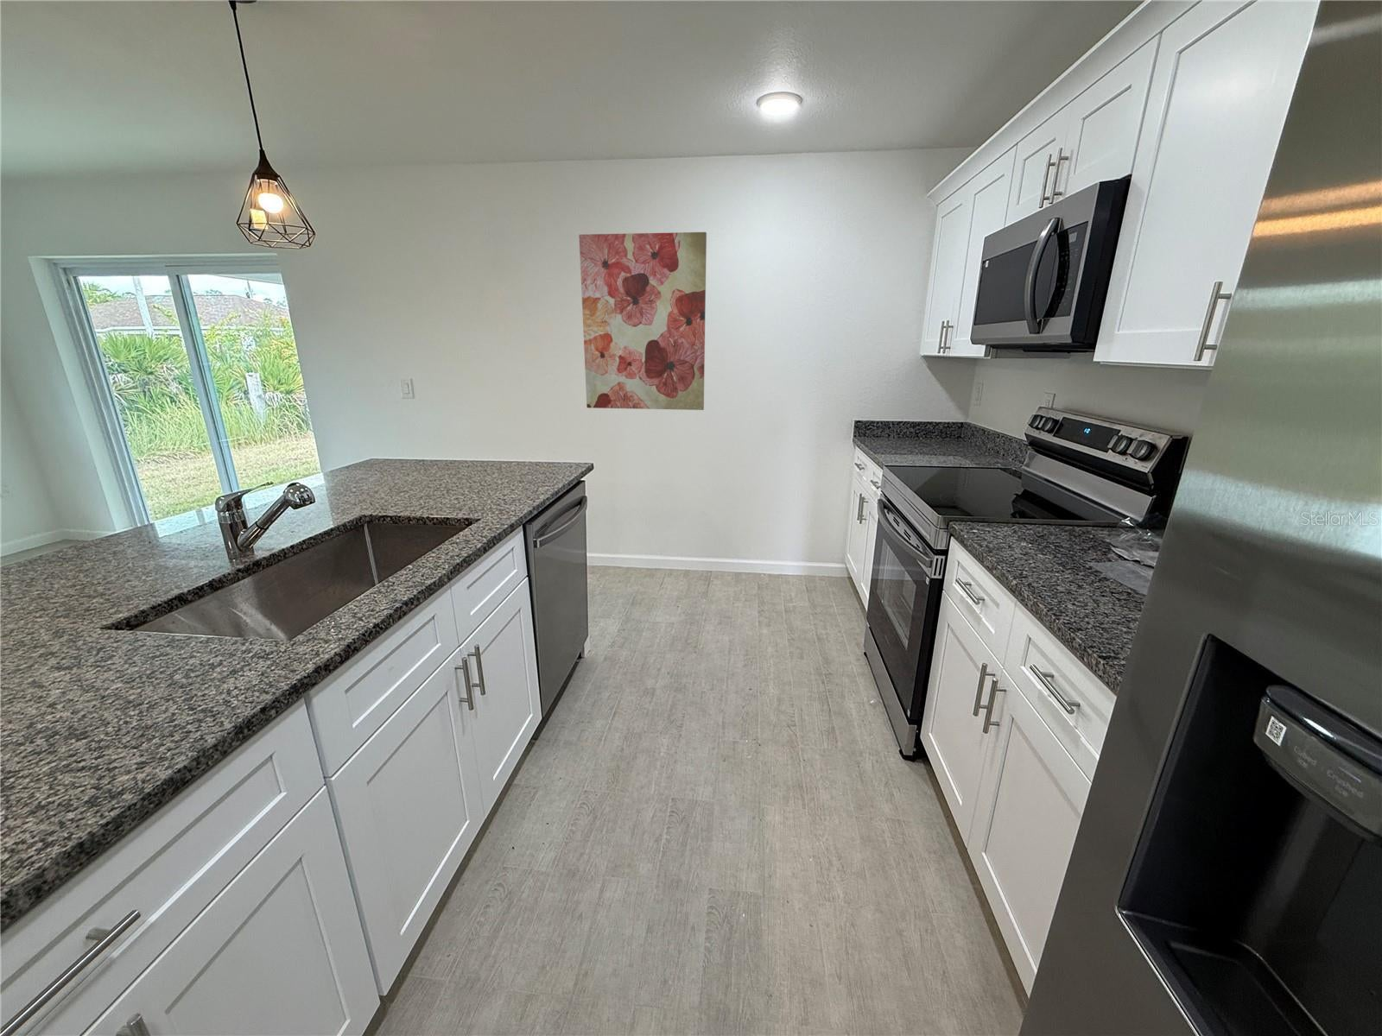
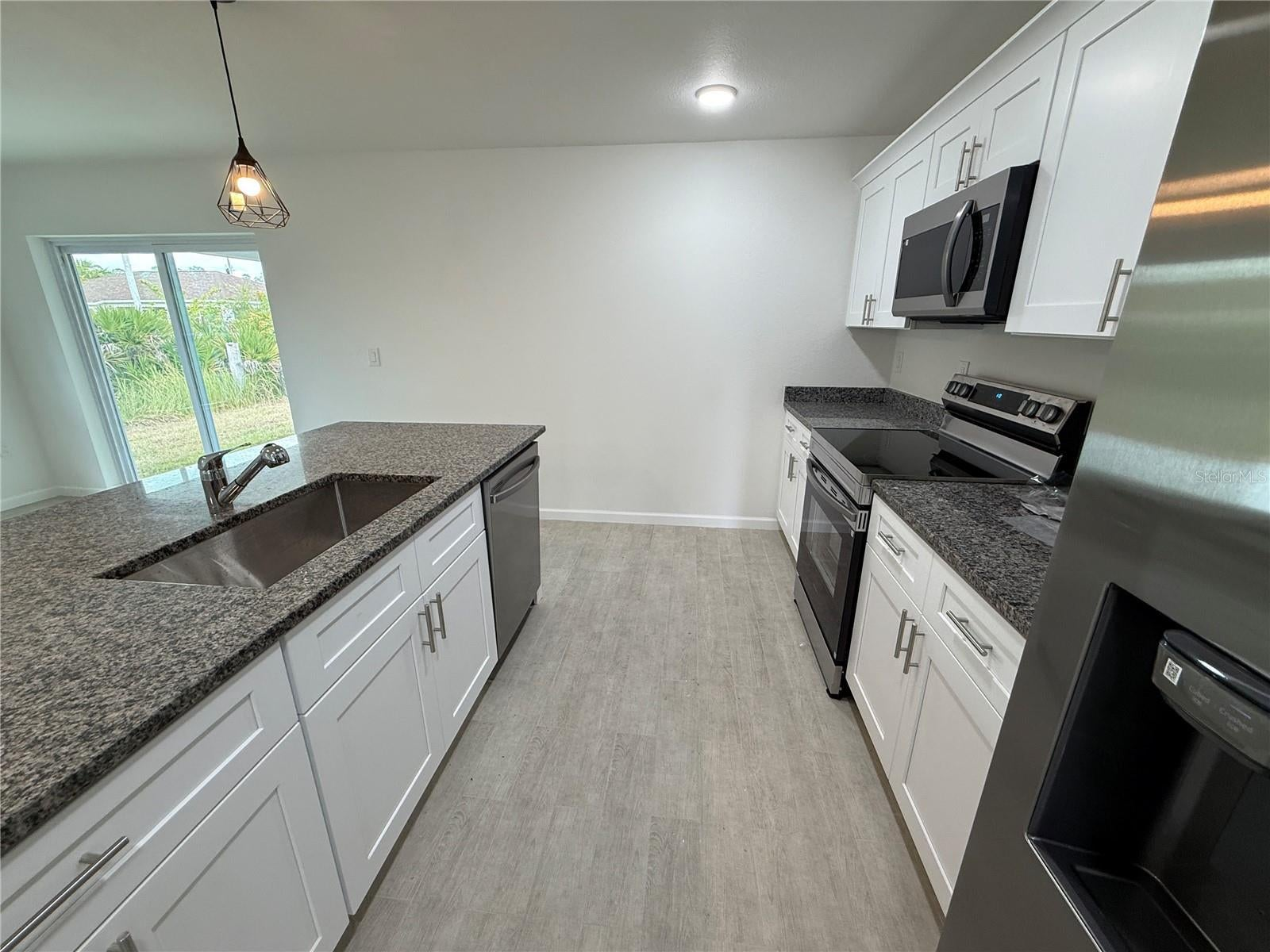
- wall art (643, 324)
